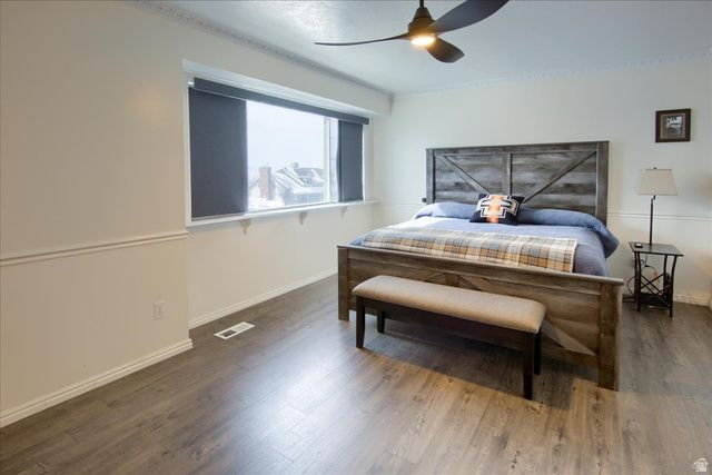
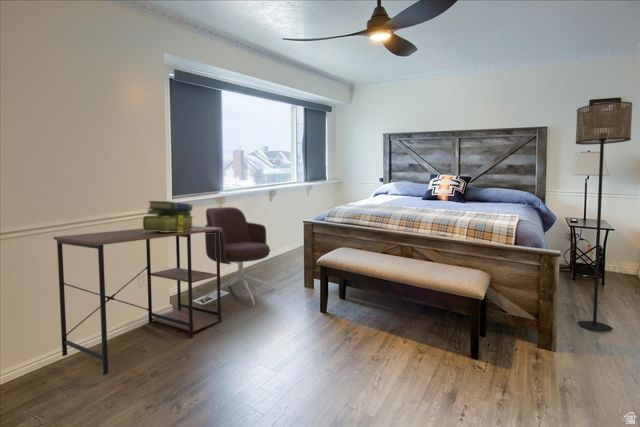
+ office chair (240, 252)
+ floor lamp (598, 218)
+ desk (148, 285)
+ stack of books (169, 215)
